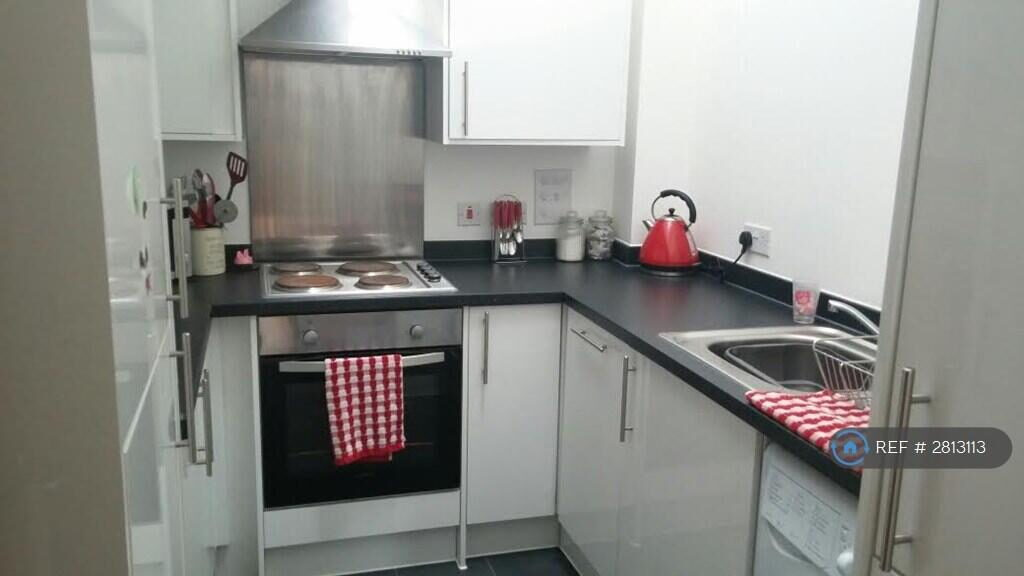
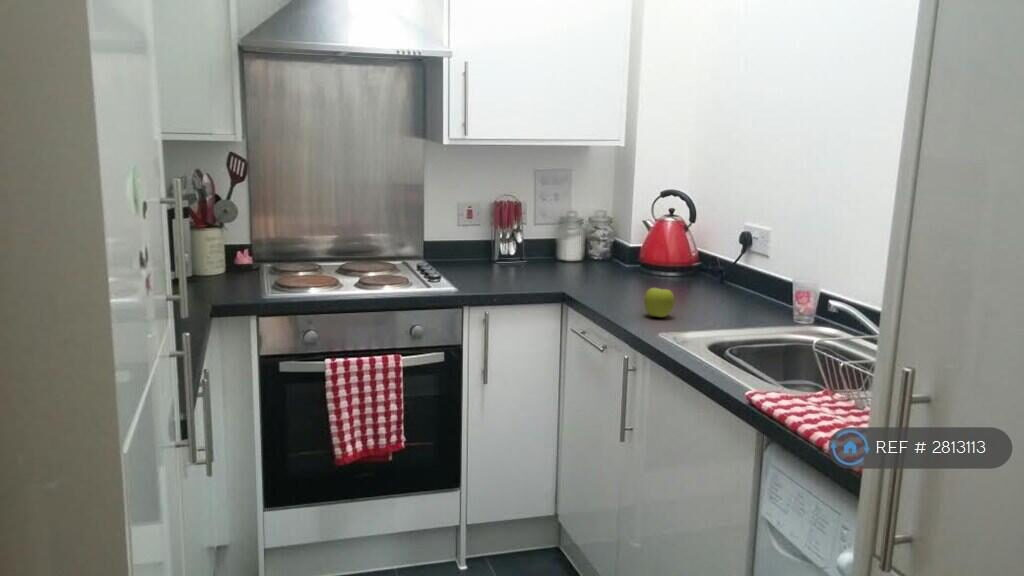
+ fruit (659, 302)
